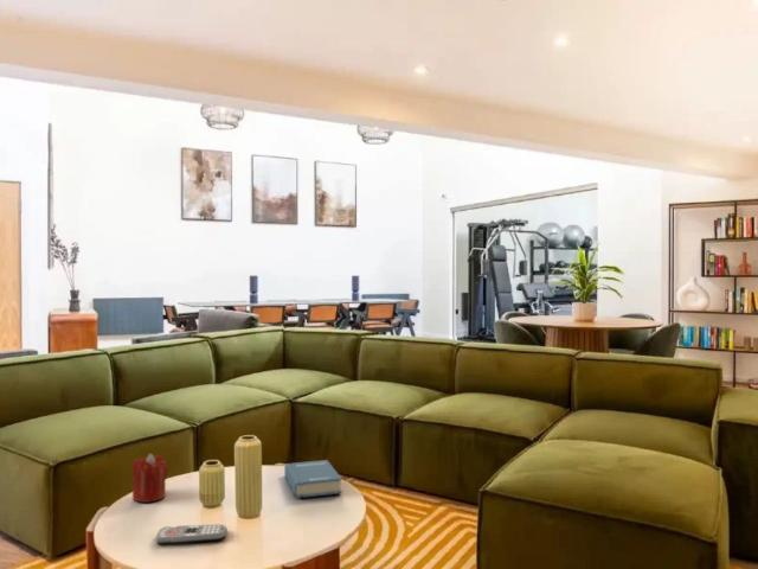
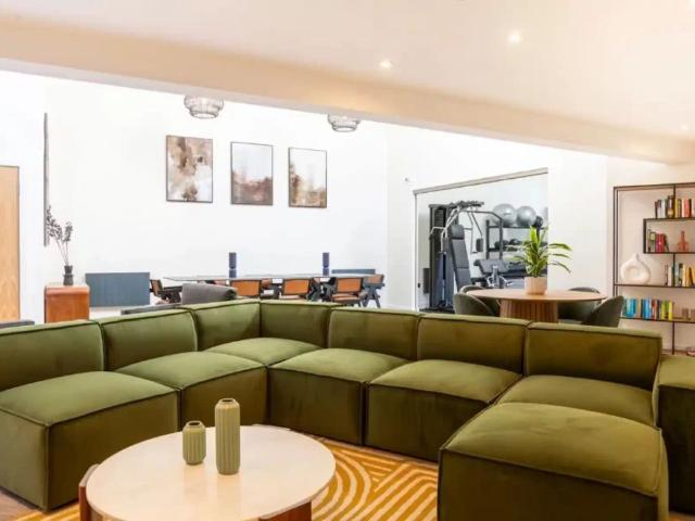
- candle (149, 474)
- book (311, 478)
- remote control (192, 533)
